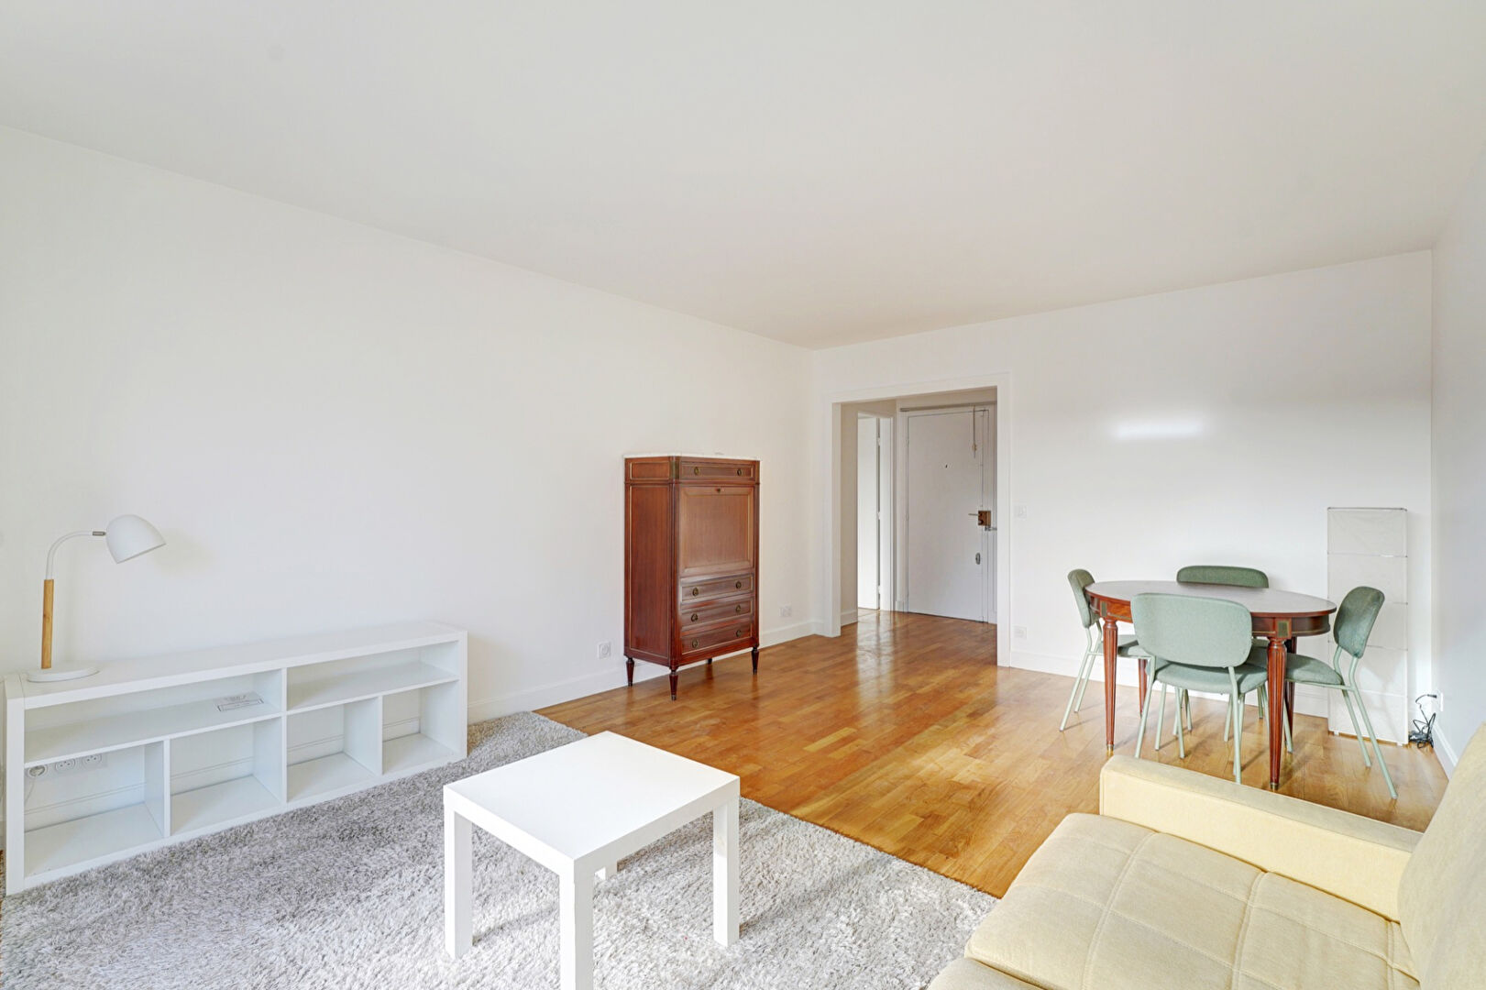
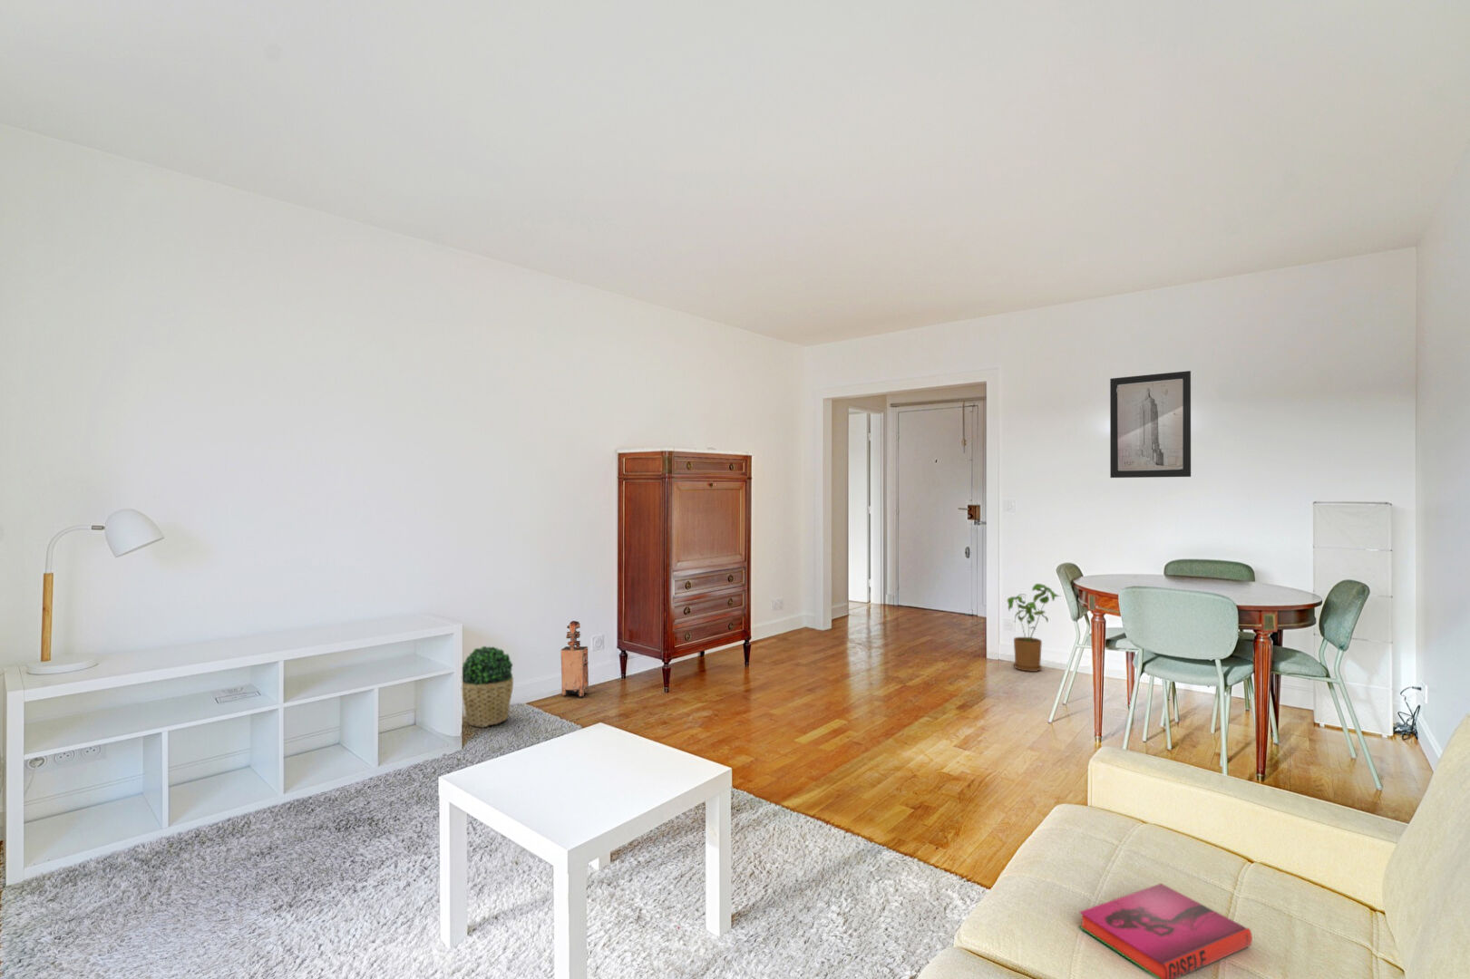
+ wall art (1149, 426)
+ potted plant (487, 684)
+ house plant (1028, 626)
+ hardback book (1164, 929)
+ storage cabinet (575, 657)
